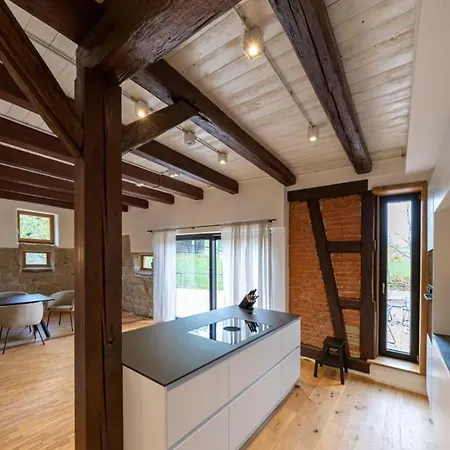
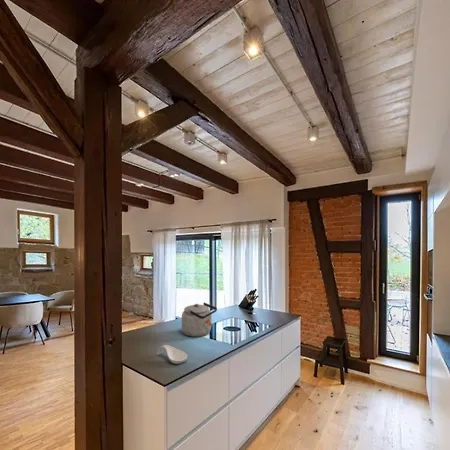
+ kettle (199, 317)
+ spoon rest (171, 353)
